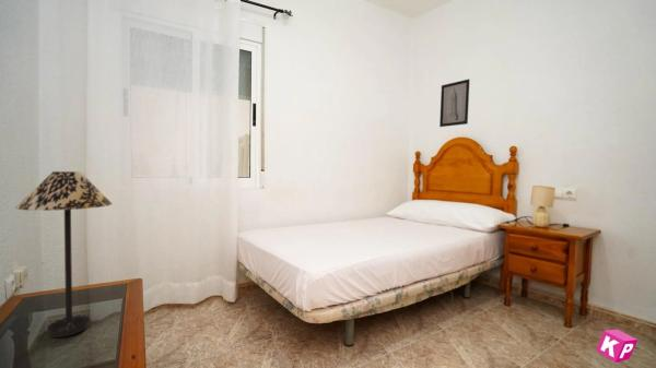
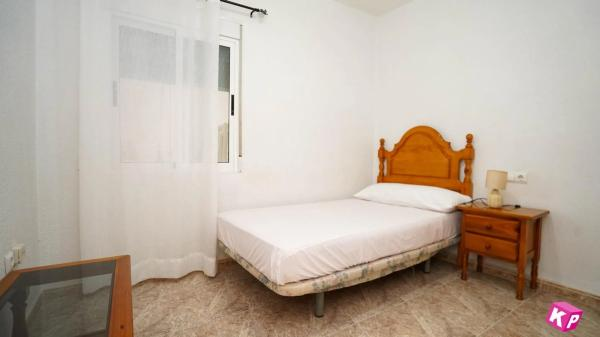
- table lamp (68, 251)
- wall art (454, 104)
